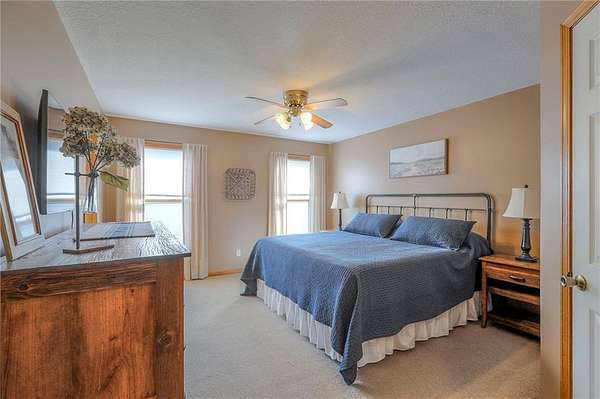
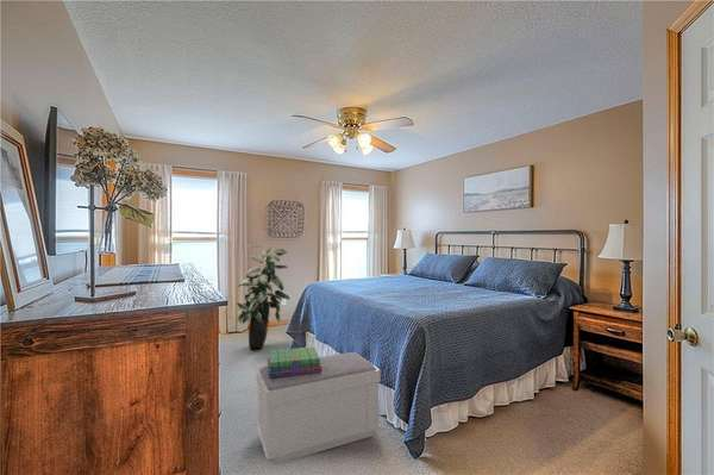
+ indoor plant (261, 294)
+ stack of books (293, 361)
+ bench (318, 400)
